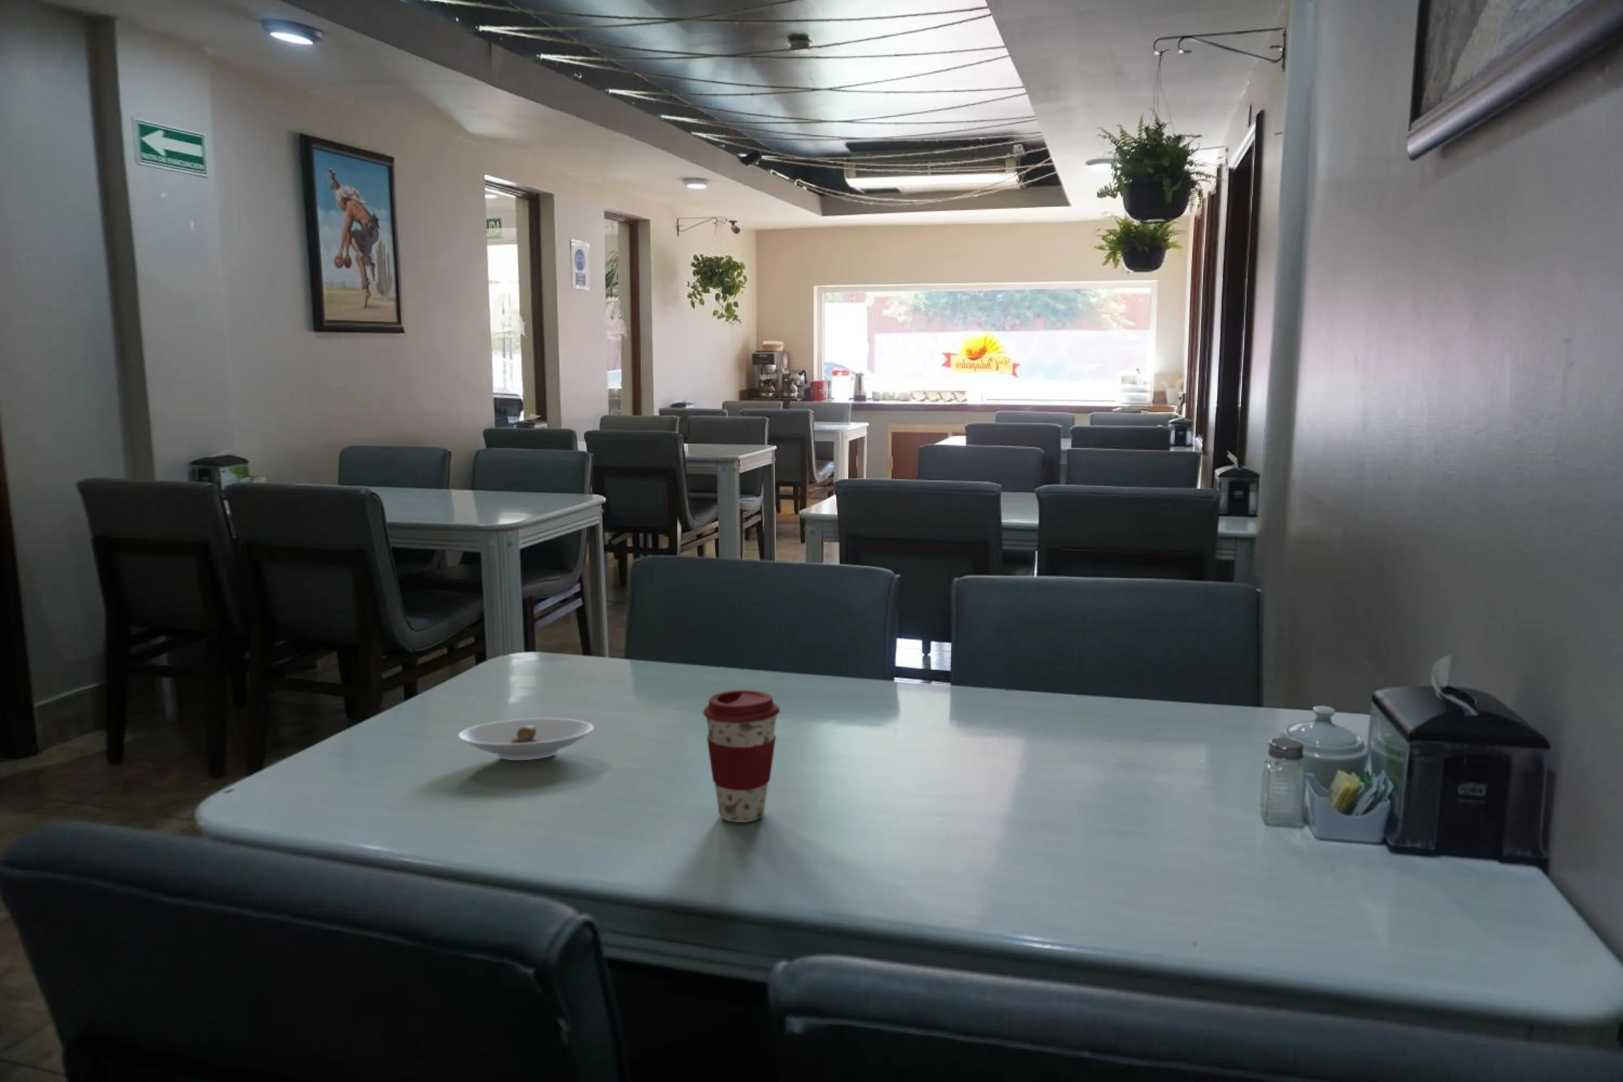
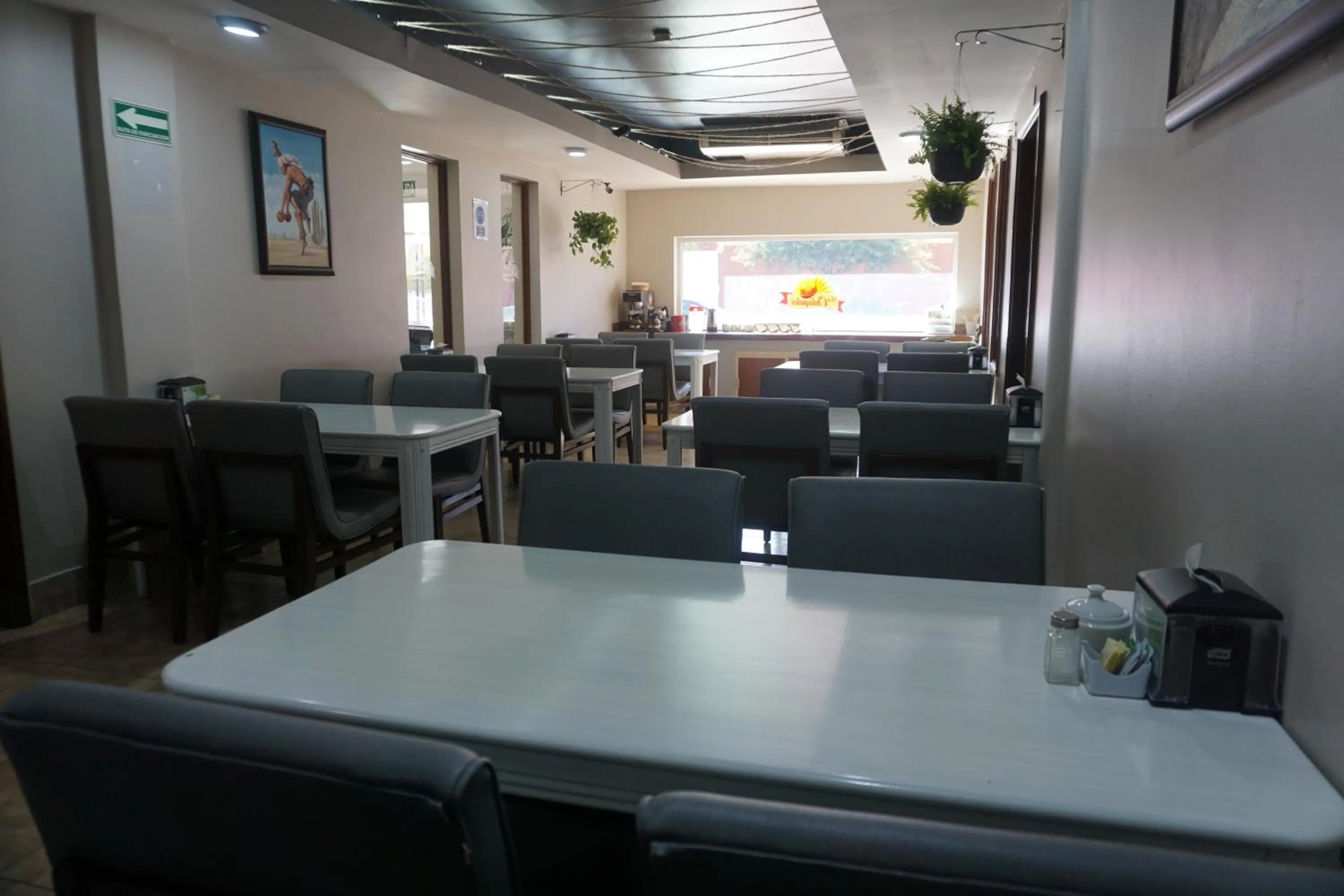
- saucer (527, 739)
- coffee cup (741, 756)
